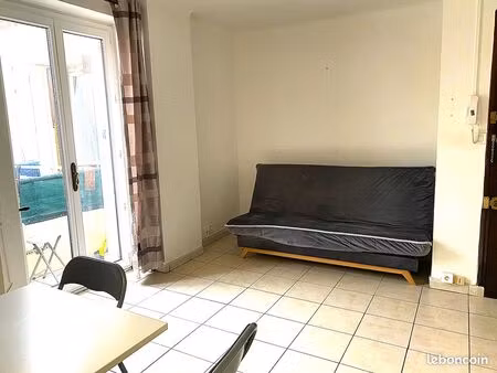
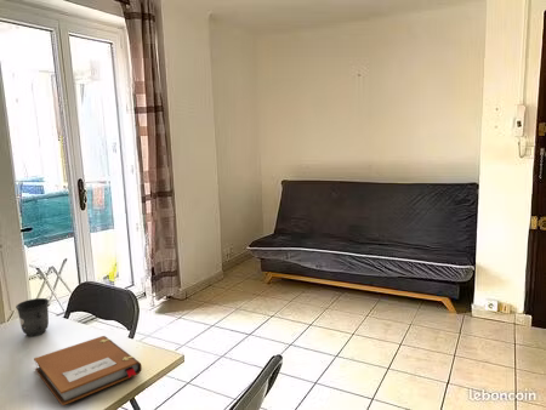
+ mug (36, 319)
+ notebook (87, 365)
